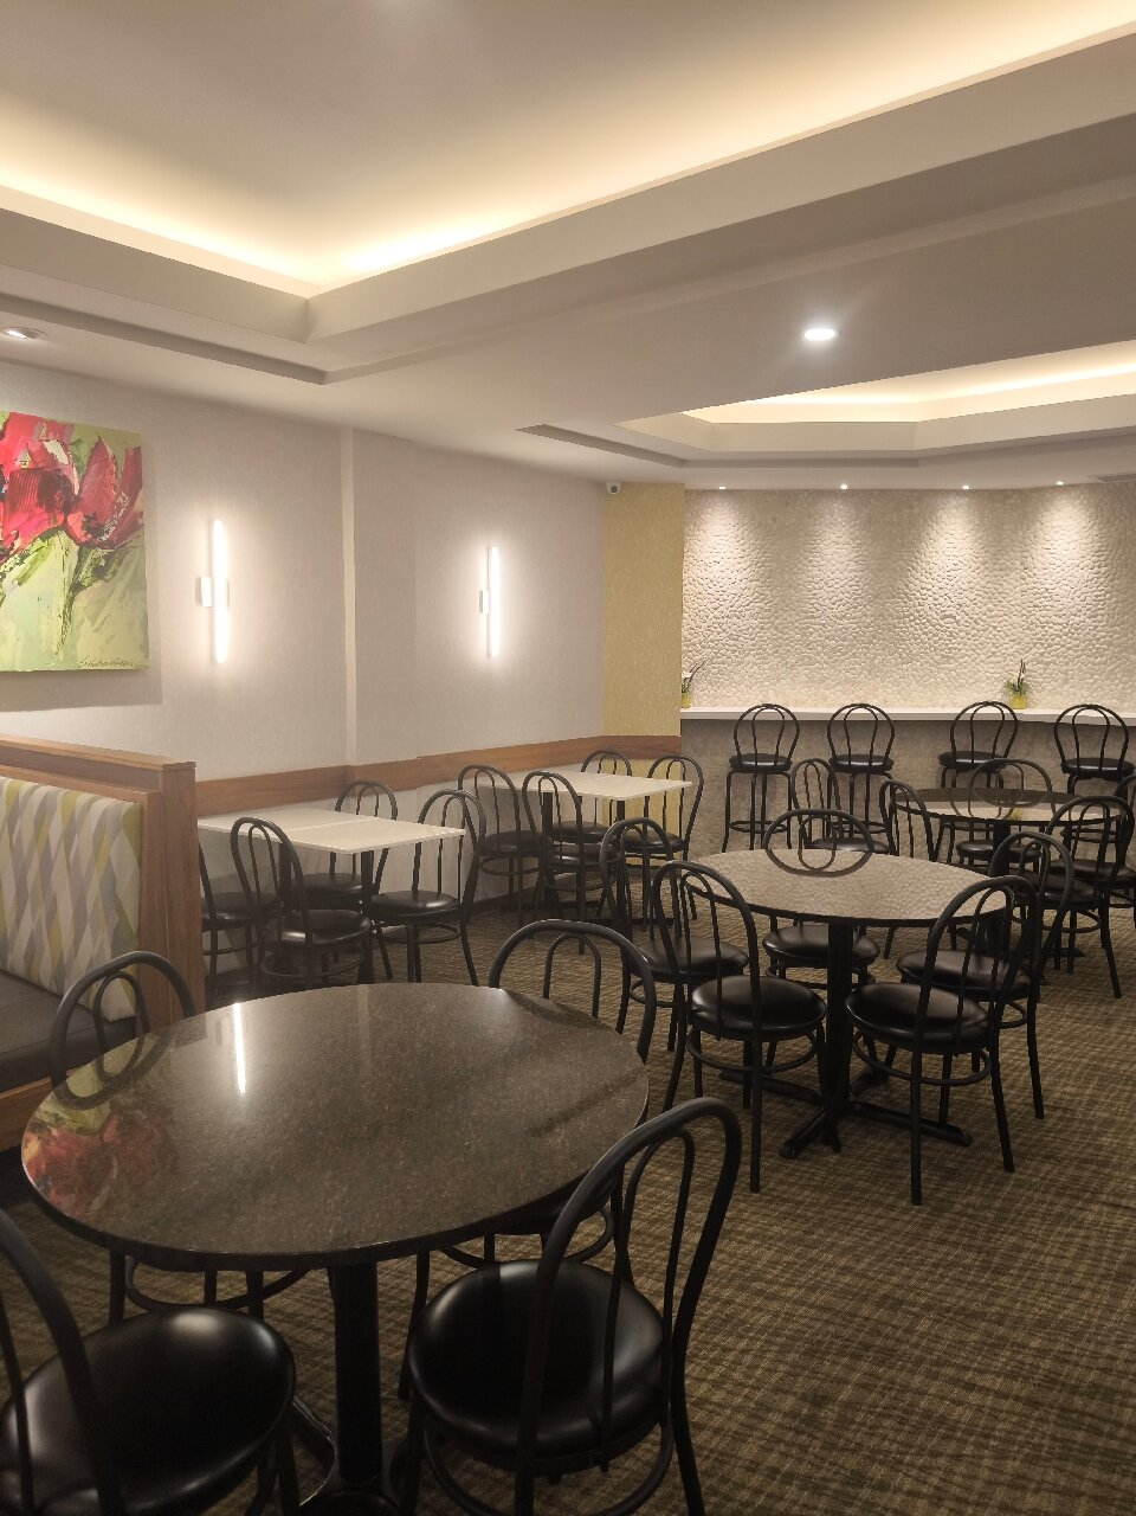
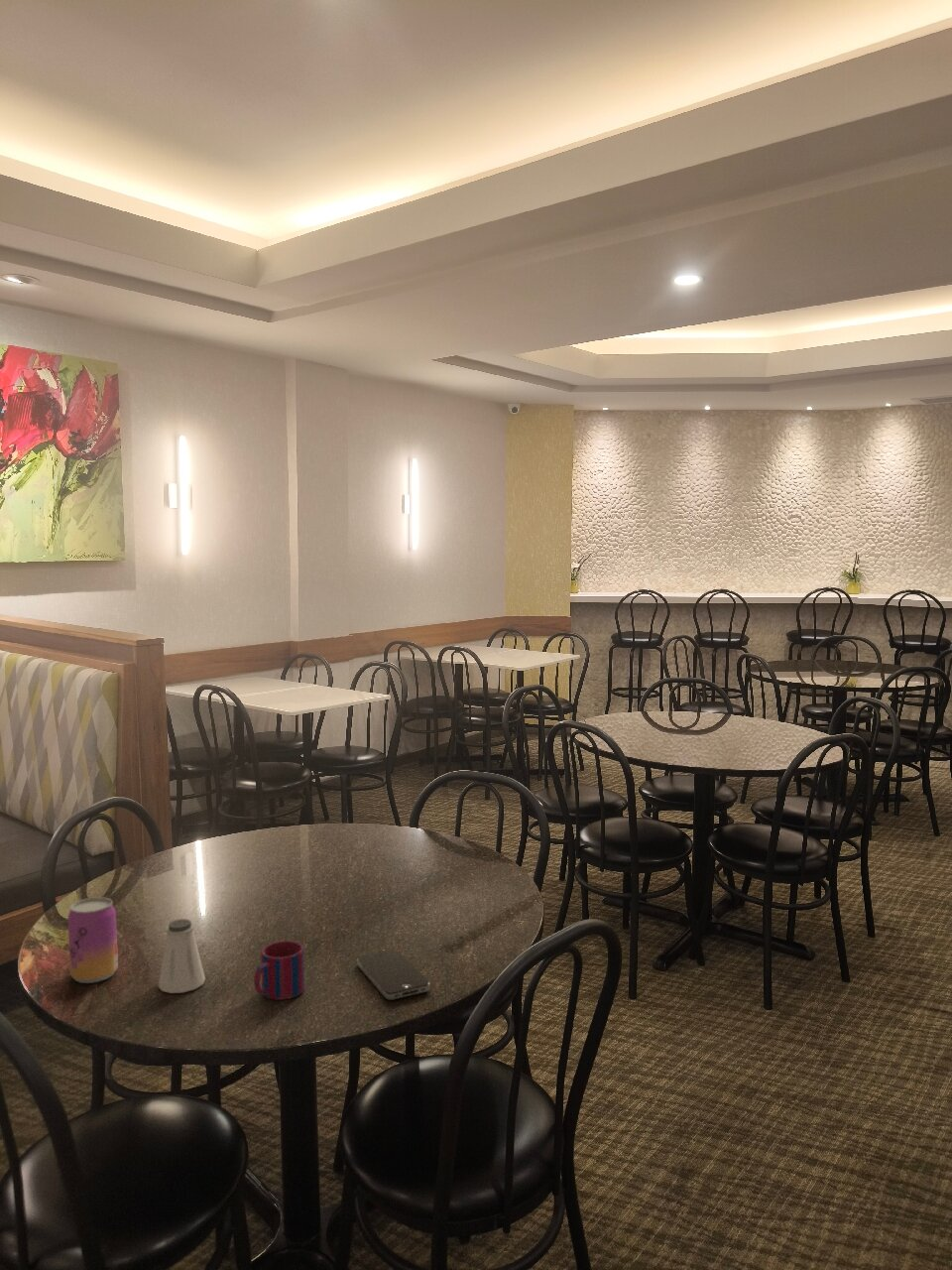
+ beer can (92, 939)
+ saltshaker (180, 952)
+ mug (275, 973)
+ smartphone (392, 973)
